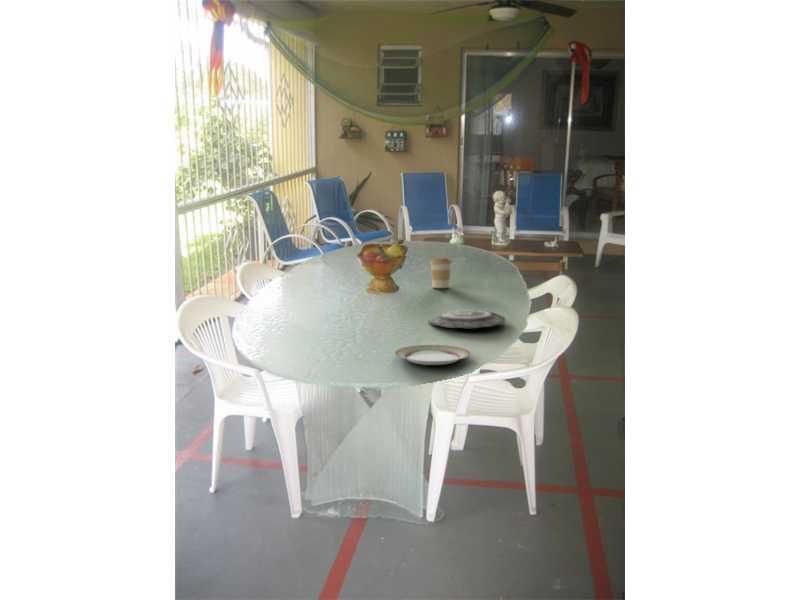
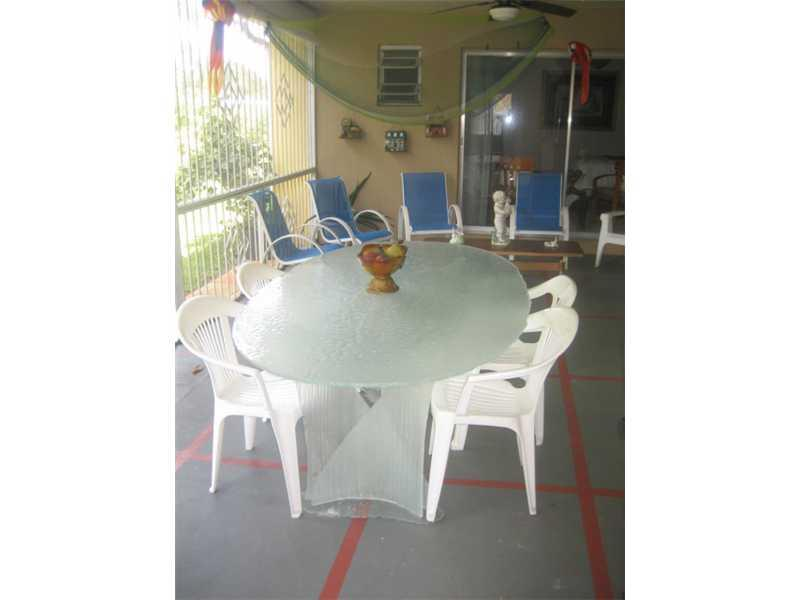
- coffee cup (440, 272)
- plate (466, 317)
- plate (432, 355)
